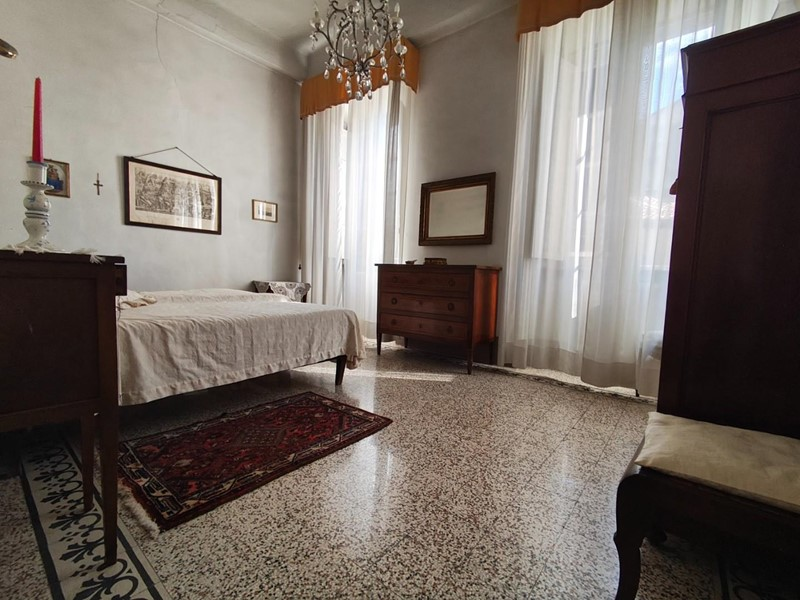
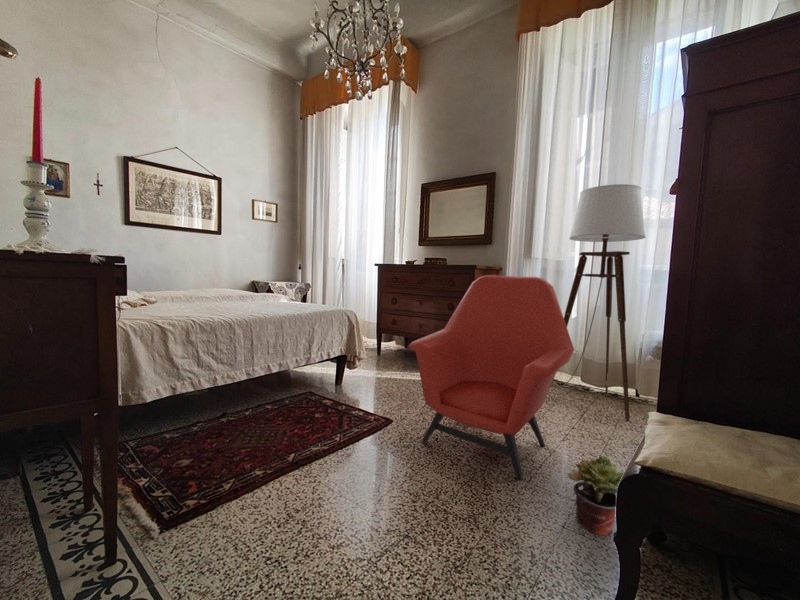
+ potted plant (601, 490)
+ floor lamp (596, 301)
+ armchair (486, 362)
